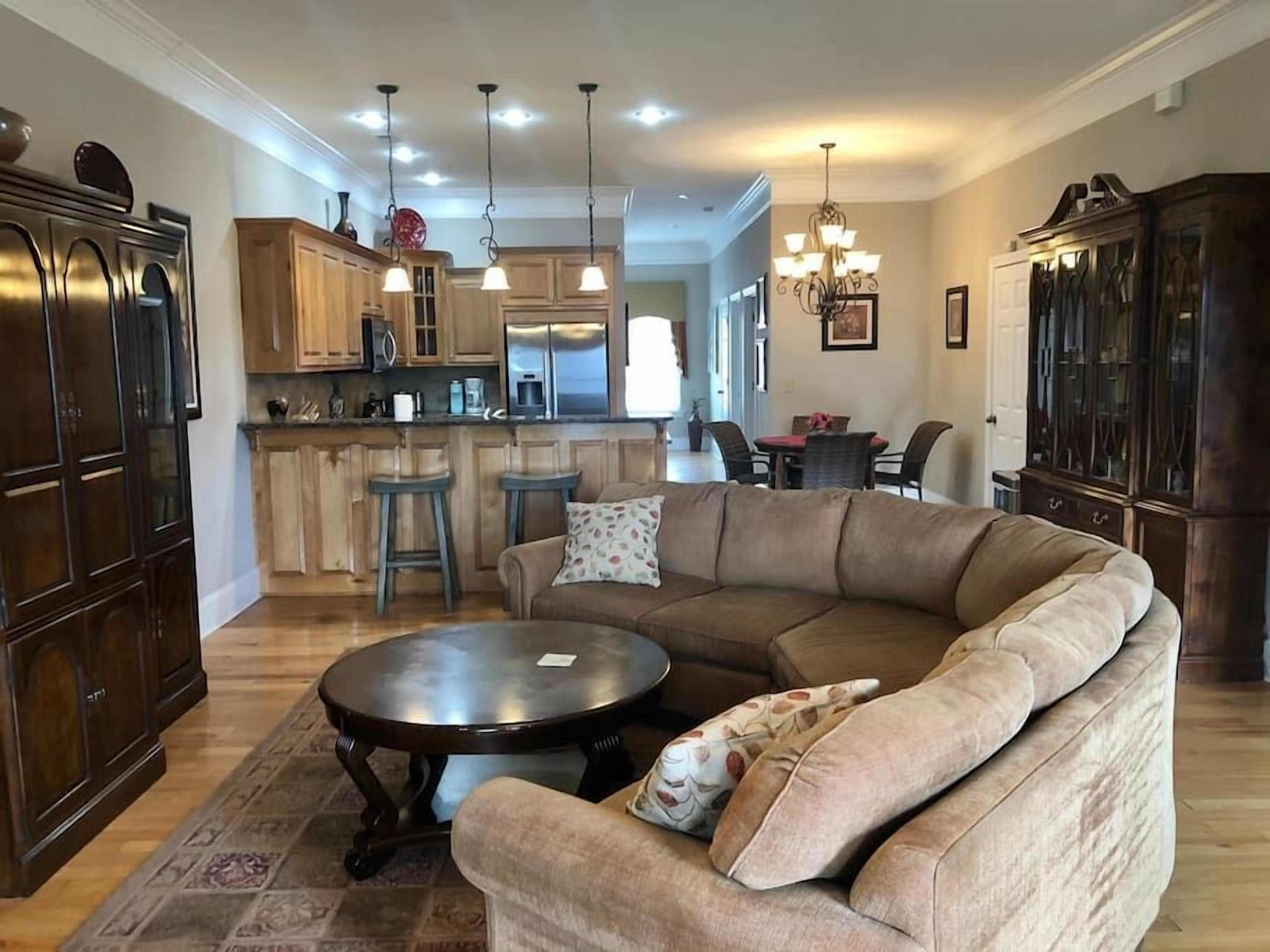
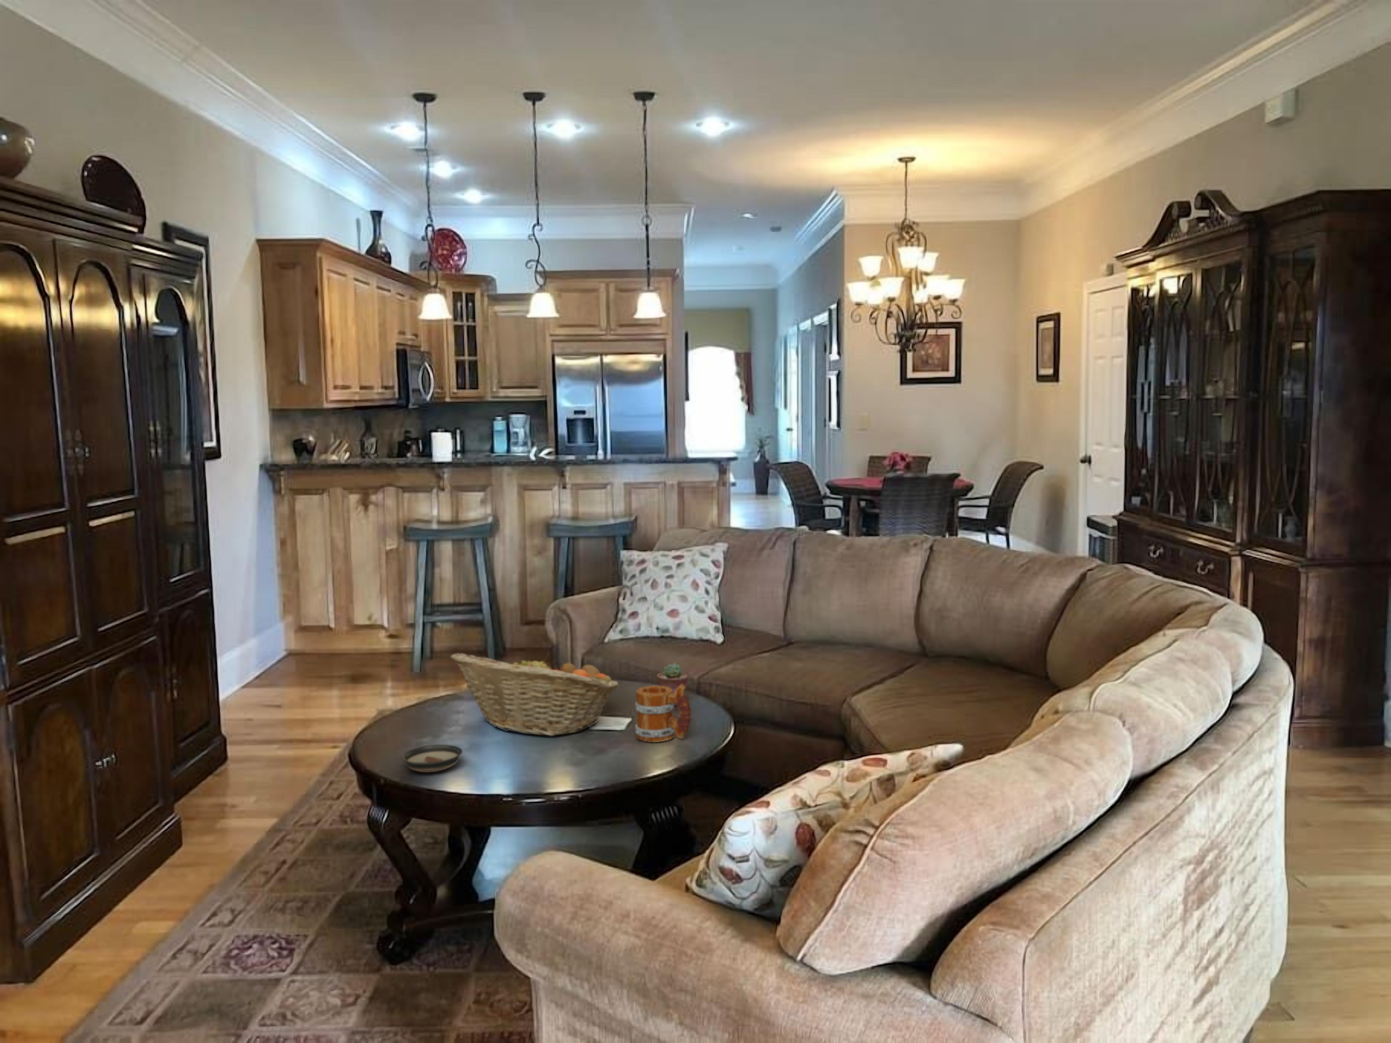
+ fruit basket (534, 685)
+ potted succulent (672, 684)
+ saucer (433, 760)
+ mug (663, 710)
